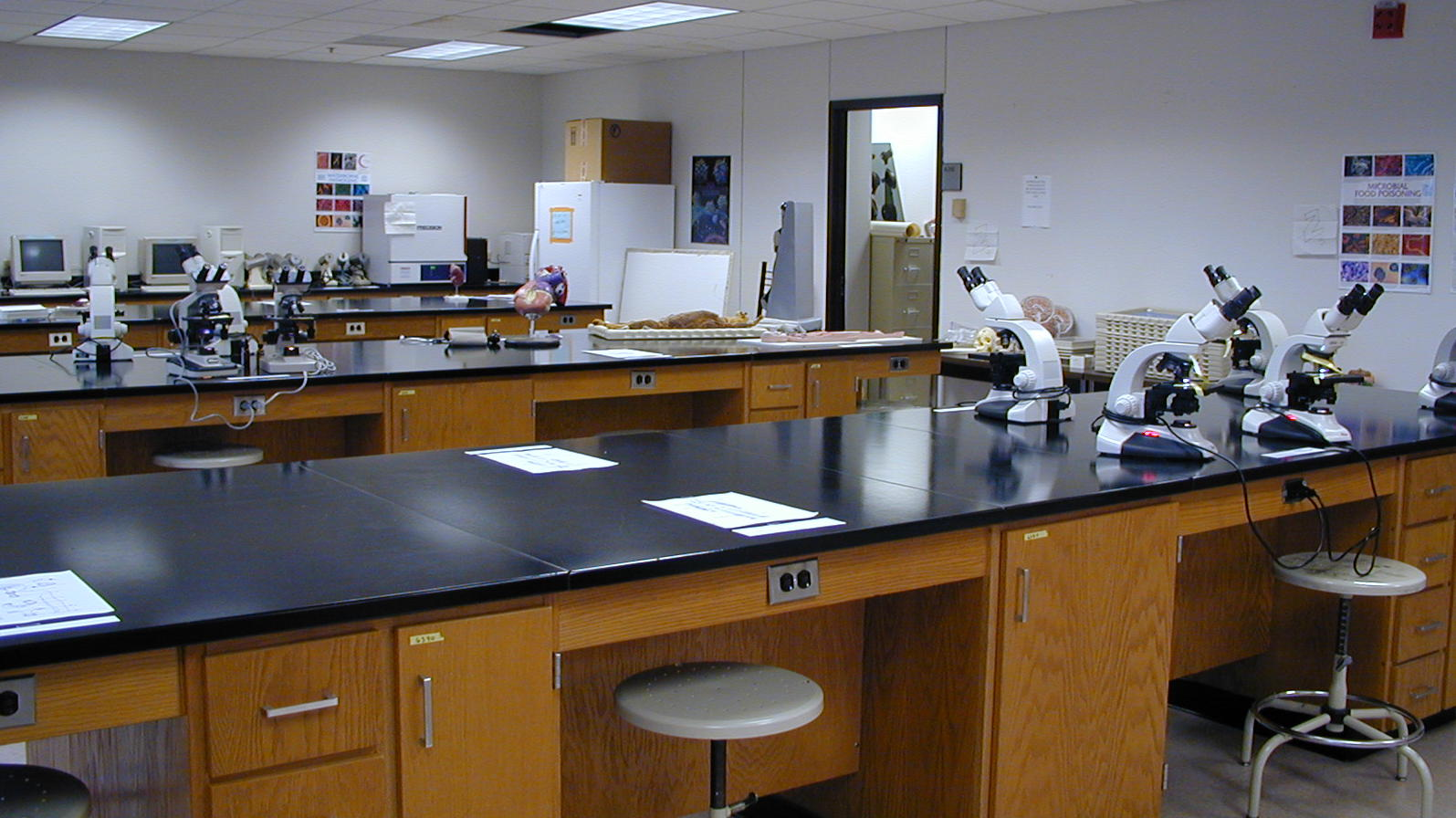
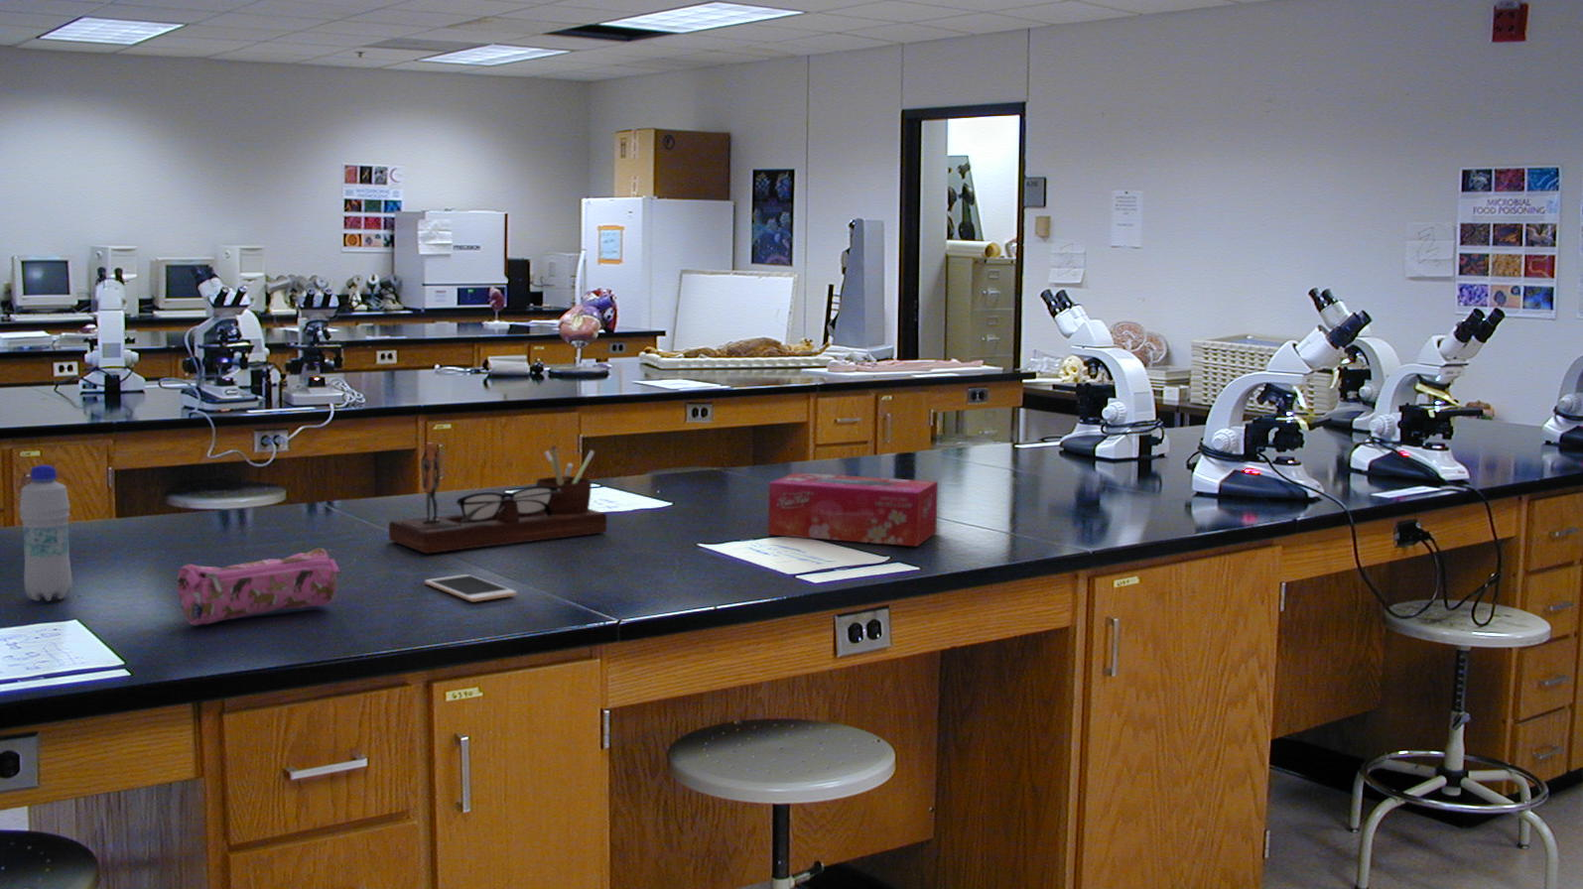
+ tissue box (853, 508)
+ cell phone (470, 587)
+ pencil case (259, 585)
+ desk organizer (508, 493)
+ bottle (46, 530)
